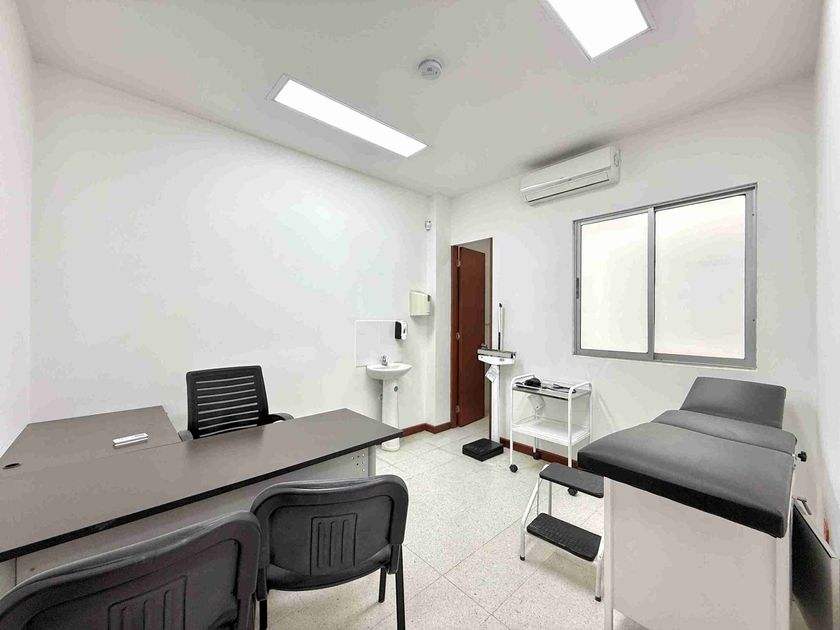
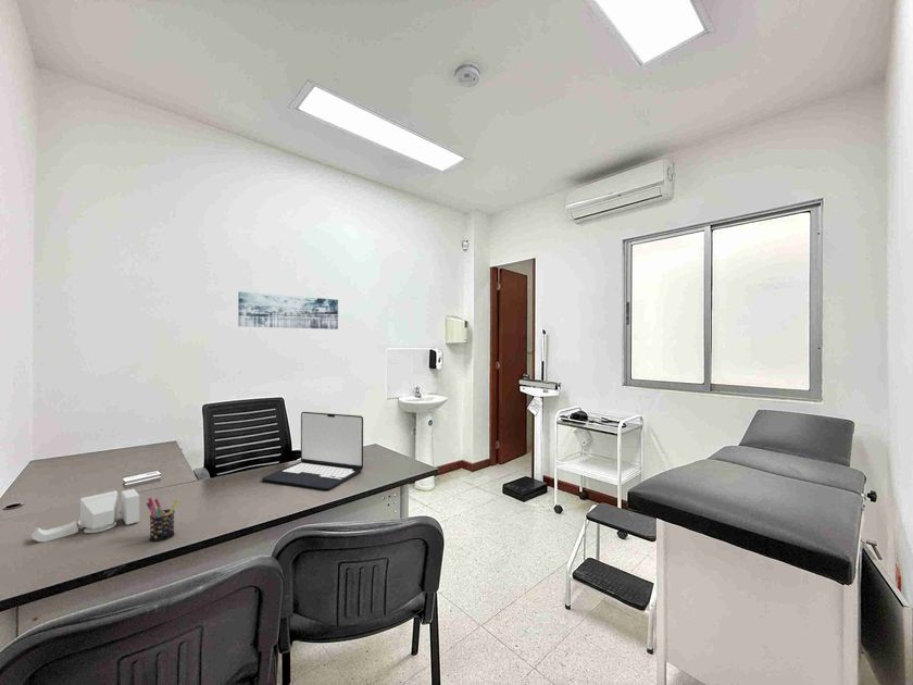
+ pen holder (160, 518)
+ wall art (291, 311)
+ laptop (313, 447)
+ computer monitor (89, 511)
